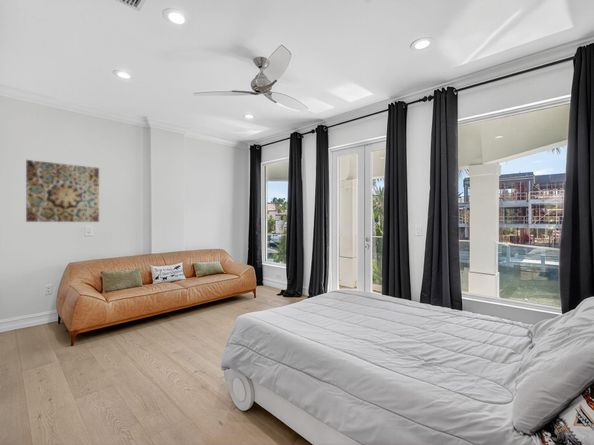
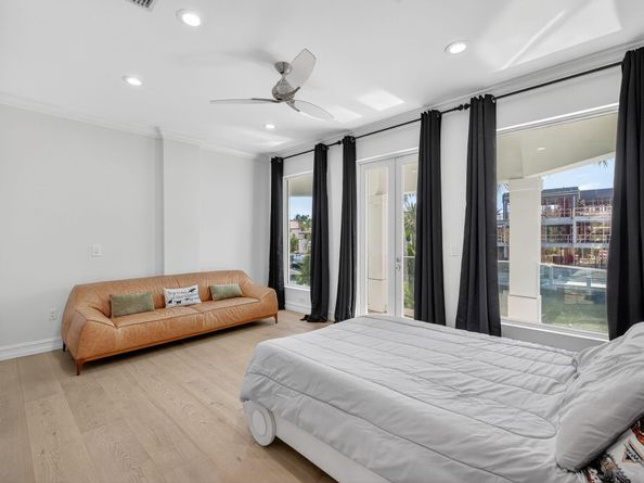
- wall art (65, 193)
